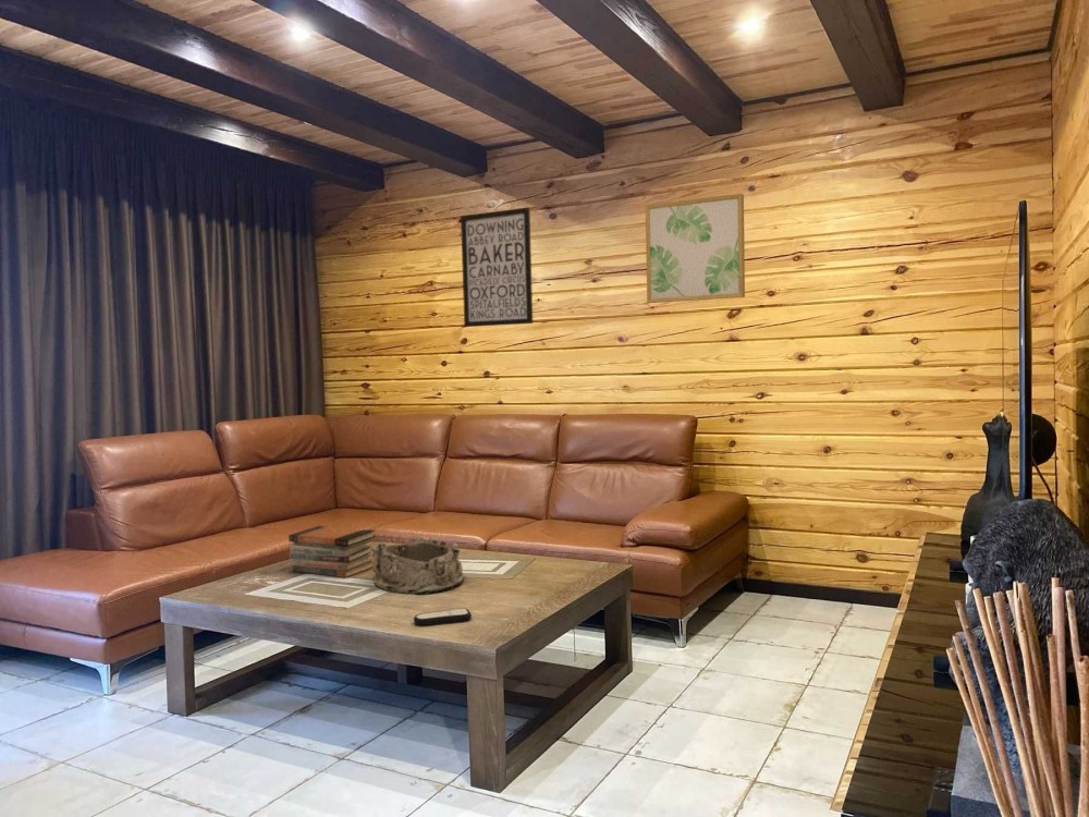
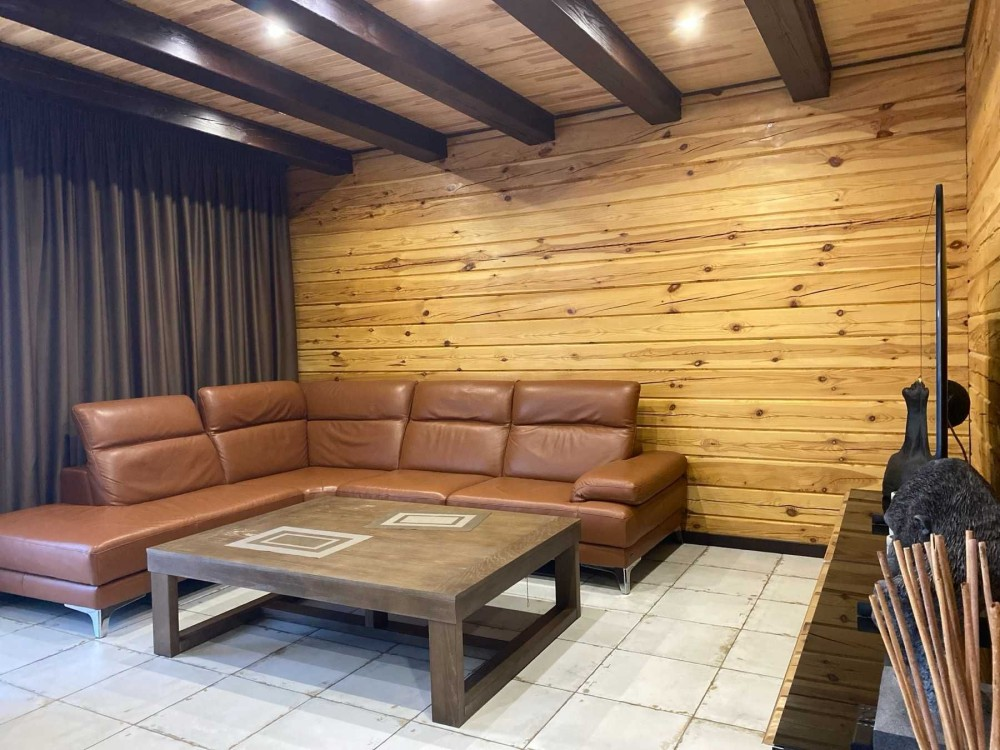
- wall art (495, 268)
- wall art (694, 249)
- remote control (442, 617)
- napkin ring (417, 562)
- book stack (331, 550)
